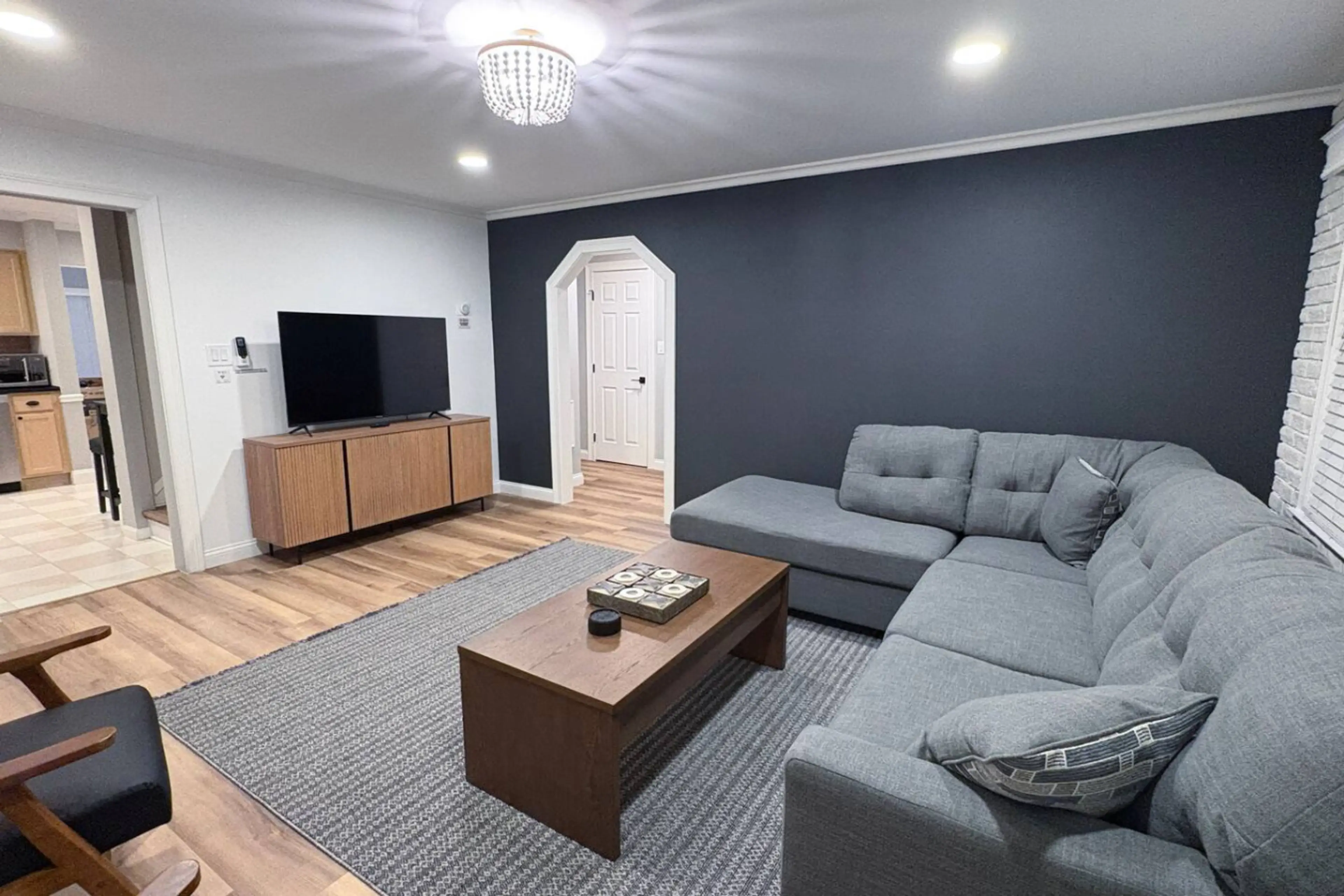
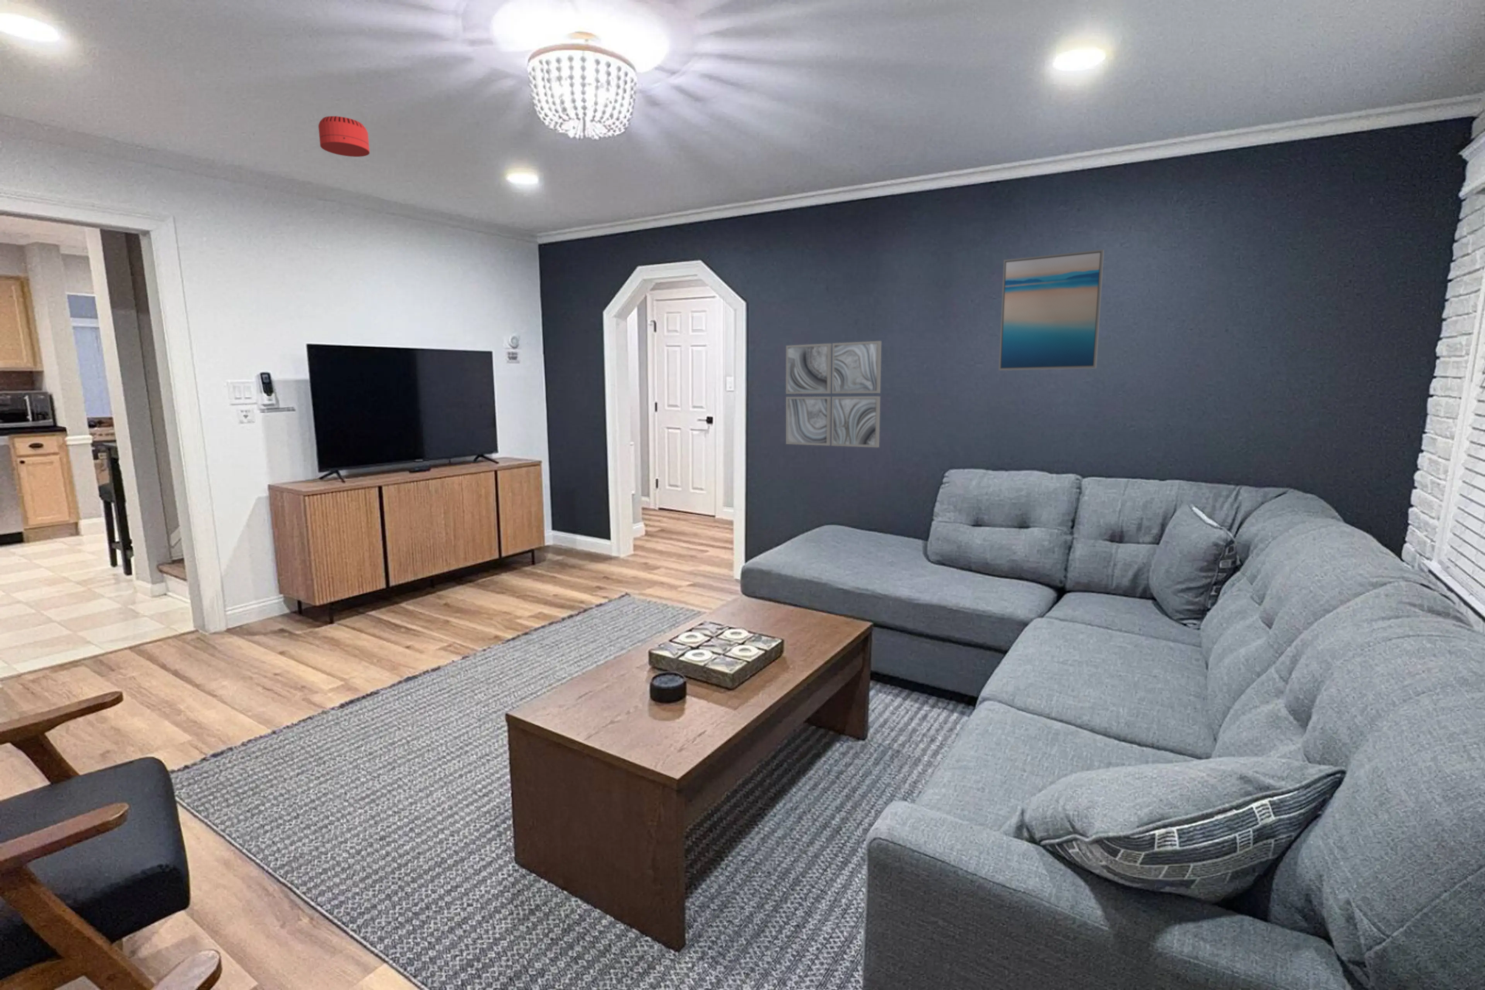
+ smoke detector (344, 136)
+ wall art (831, 397)
+ wall art (1049, 313)
